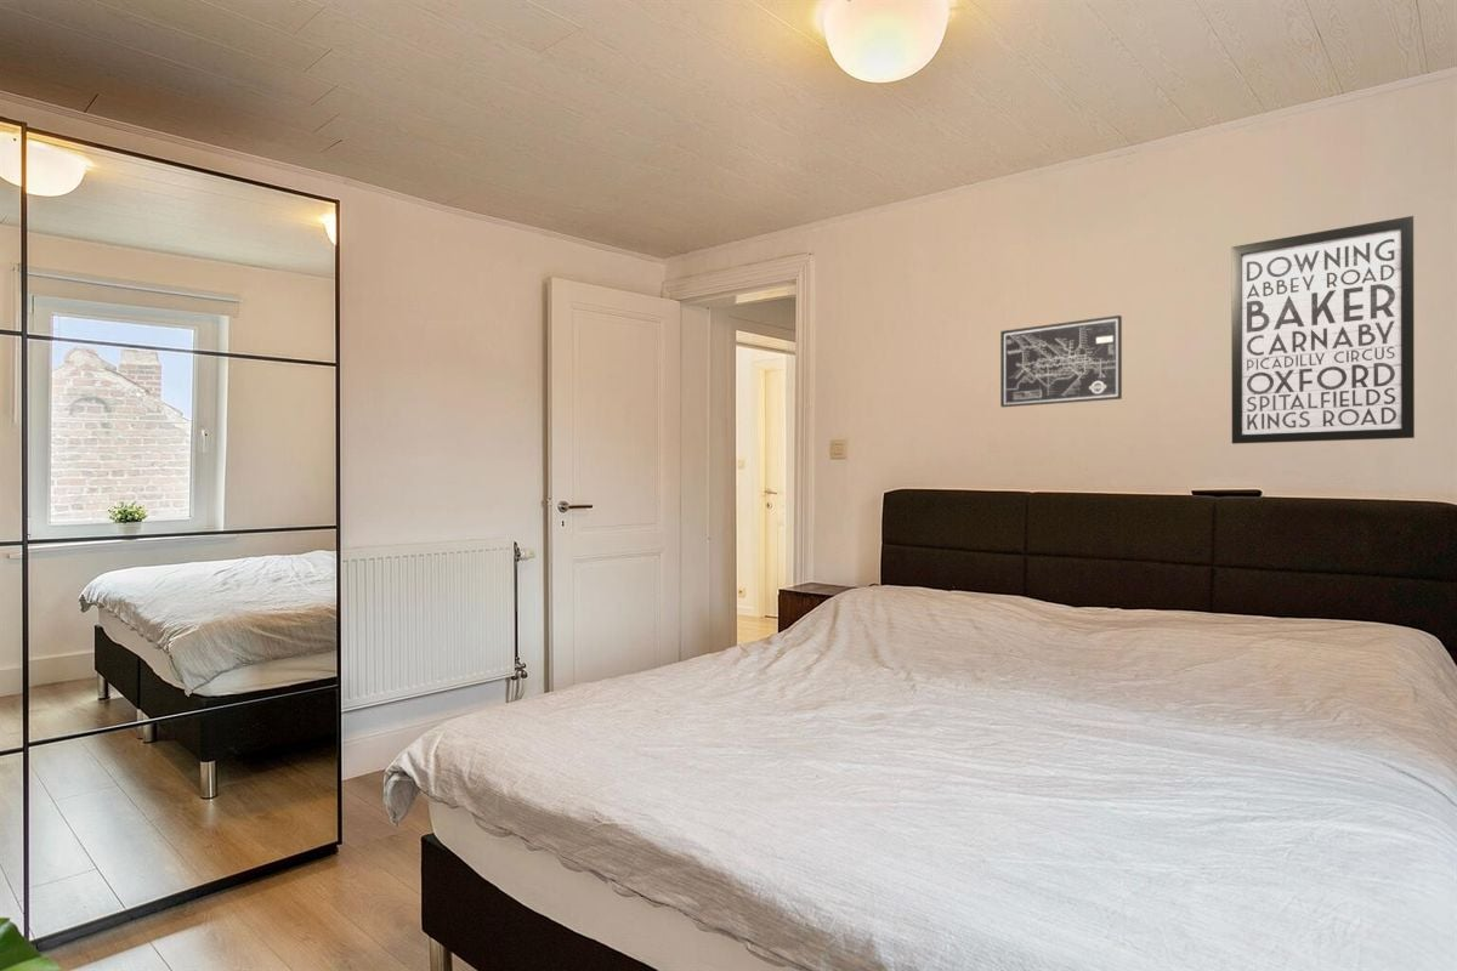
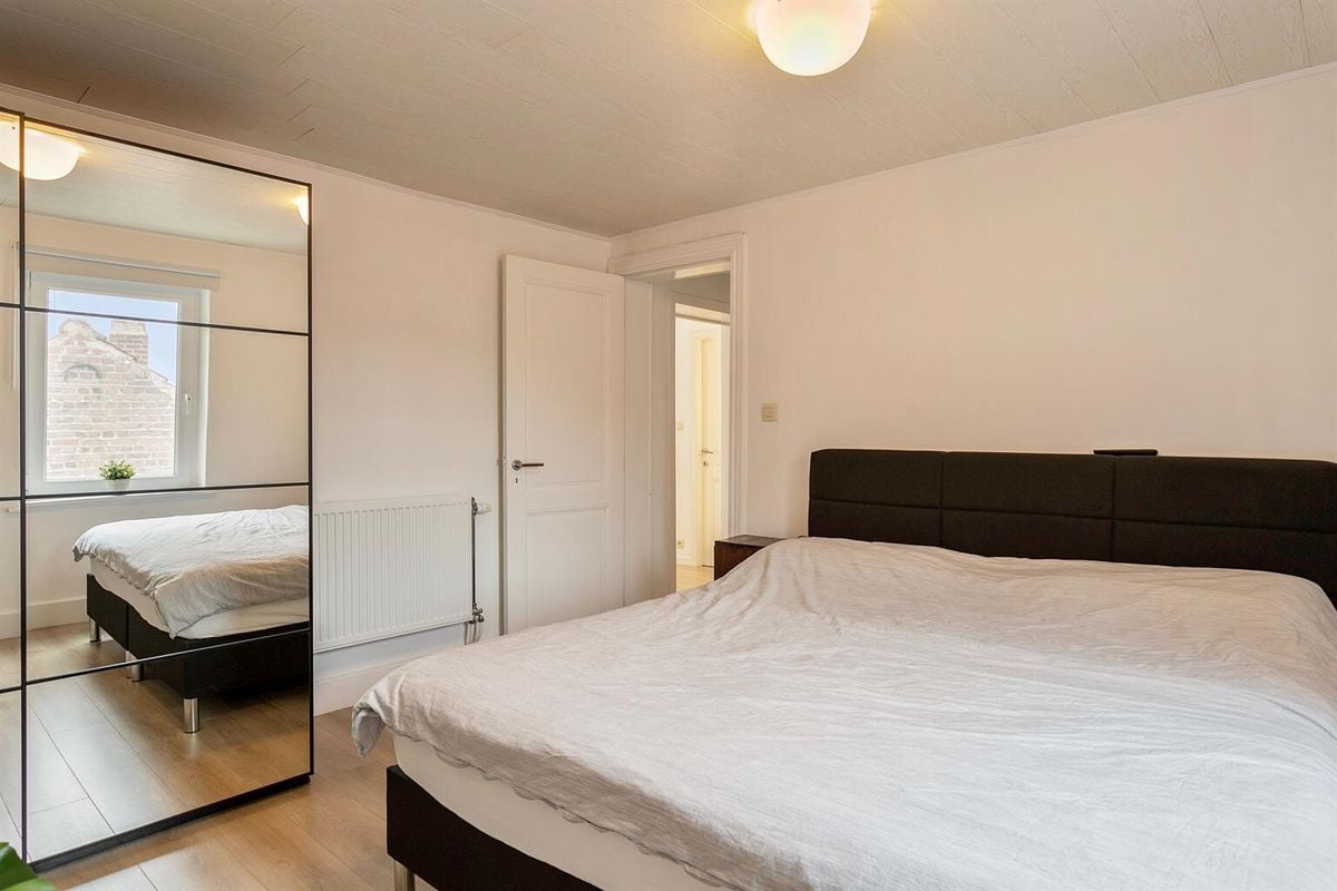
- wall art (1317, 336)
- wall art (1058, 363)
